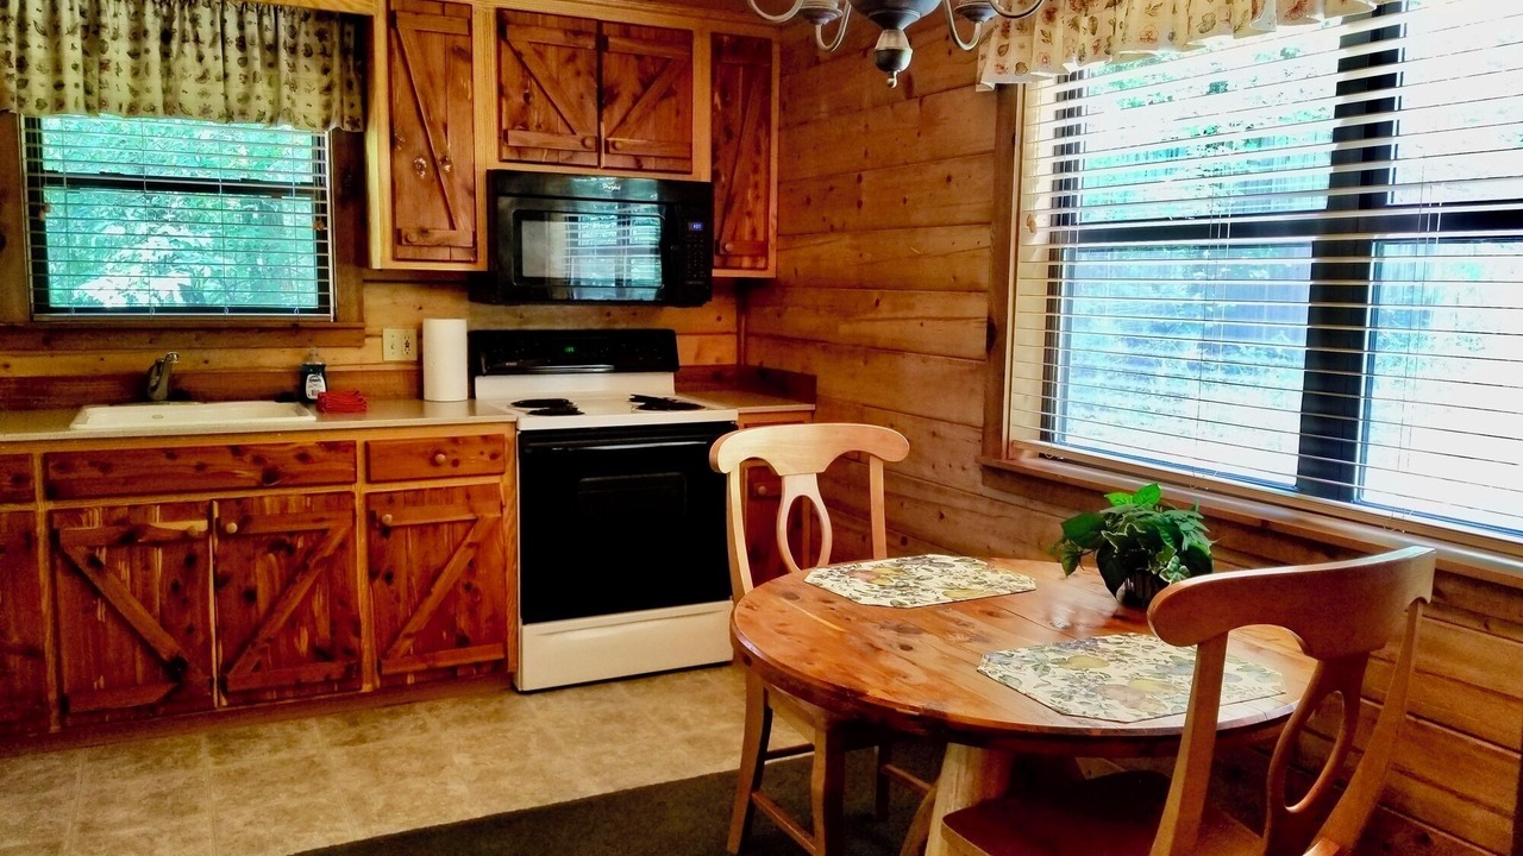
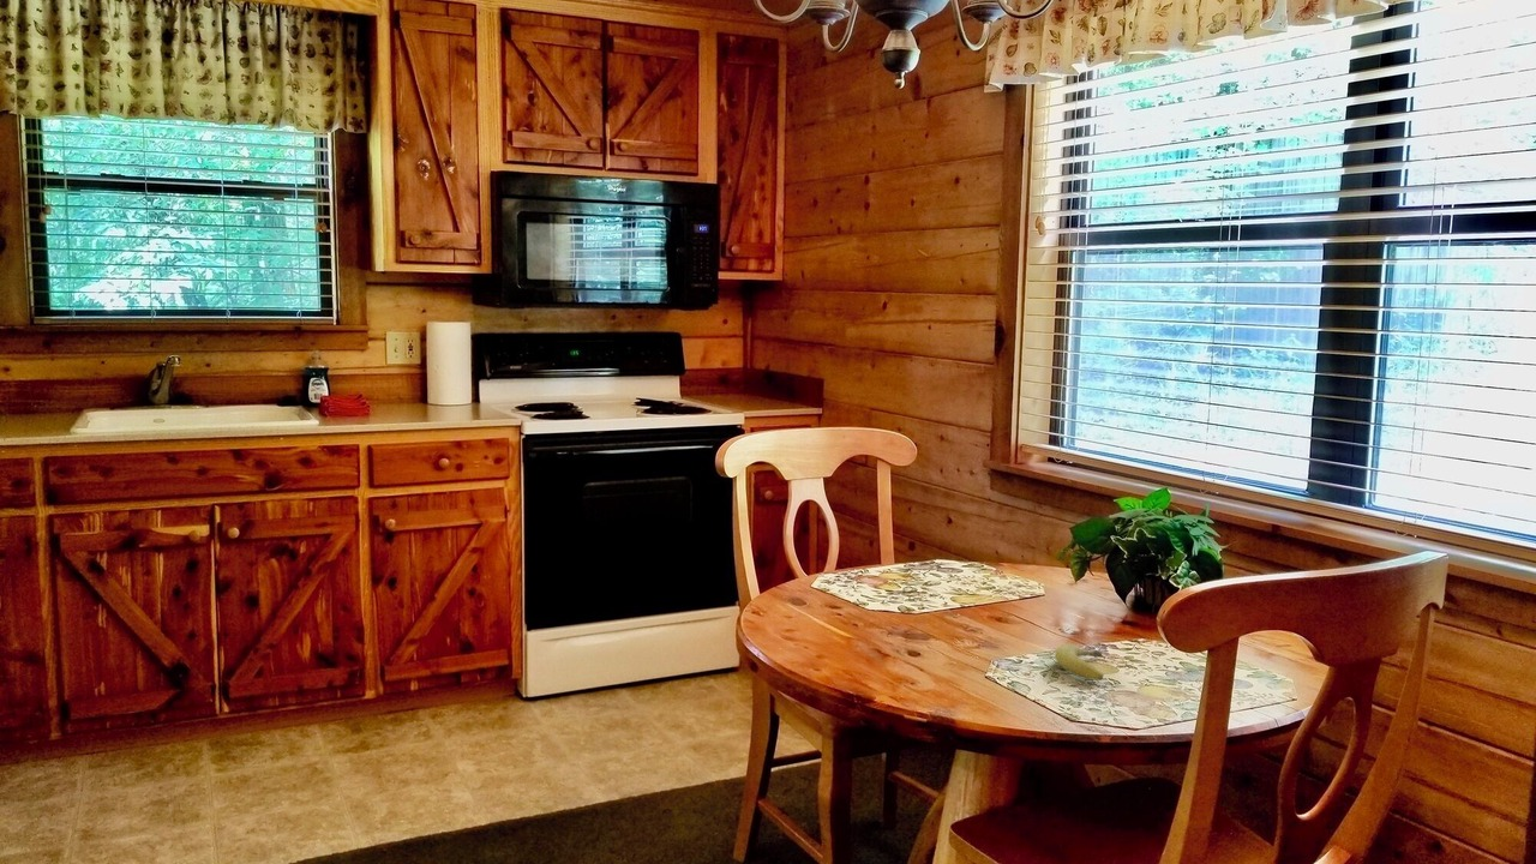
+ fruit (1079, 658)
